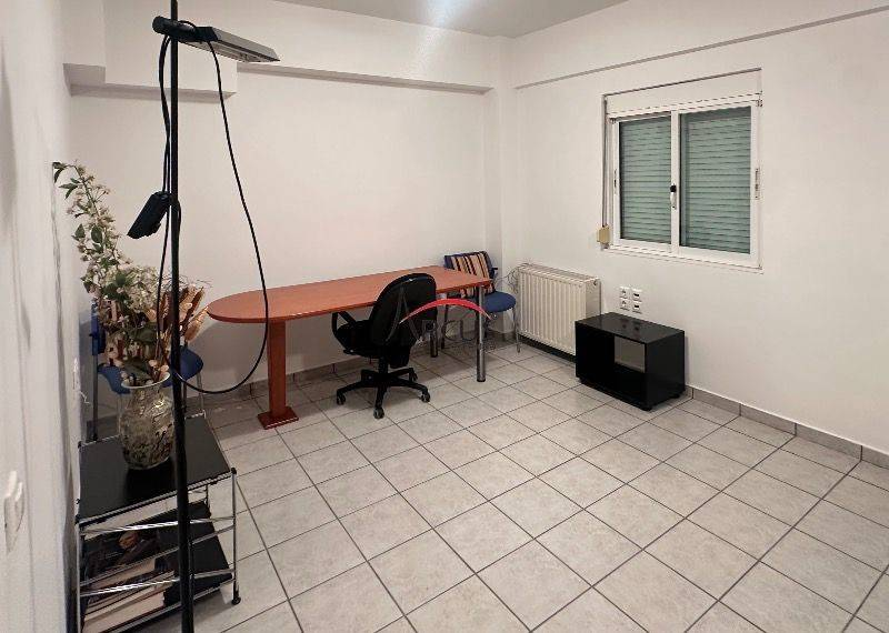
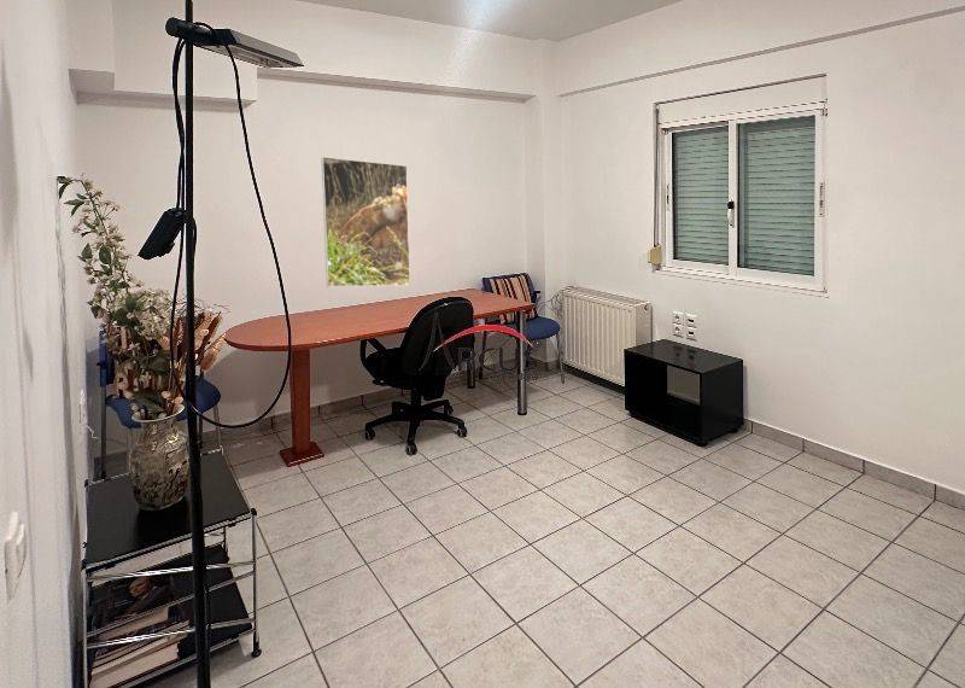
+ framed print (367, 223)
